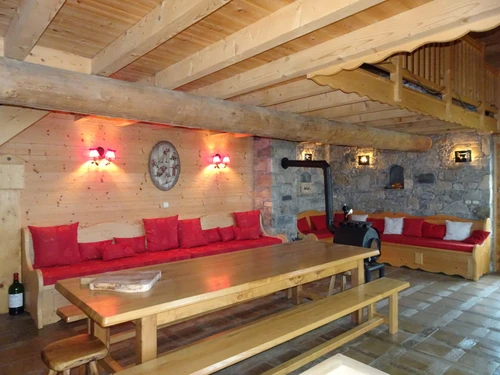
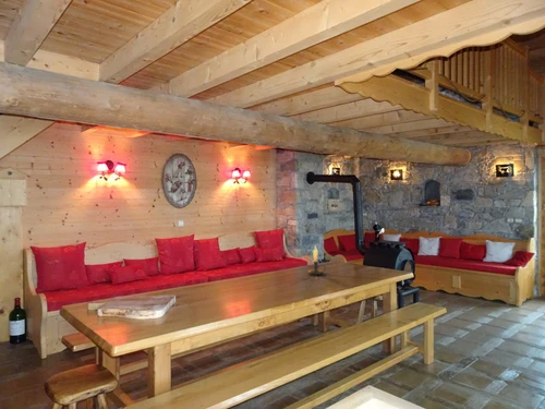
+ candle holder (316, 260)
